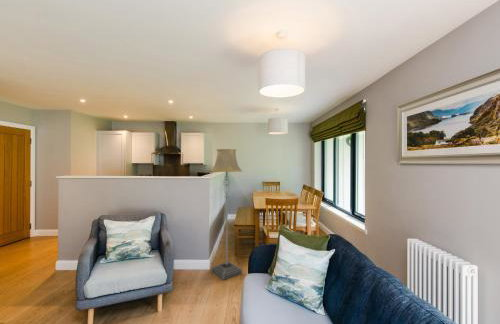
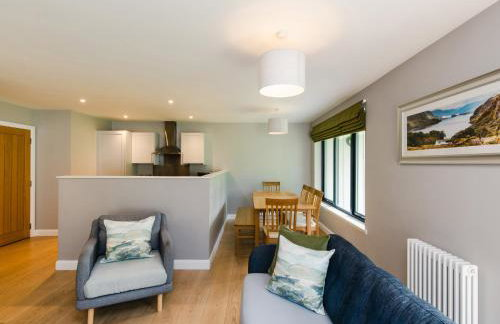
- floor lamp (226, 210)
